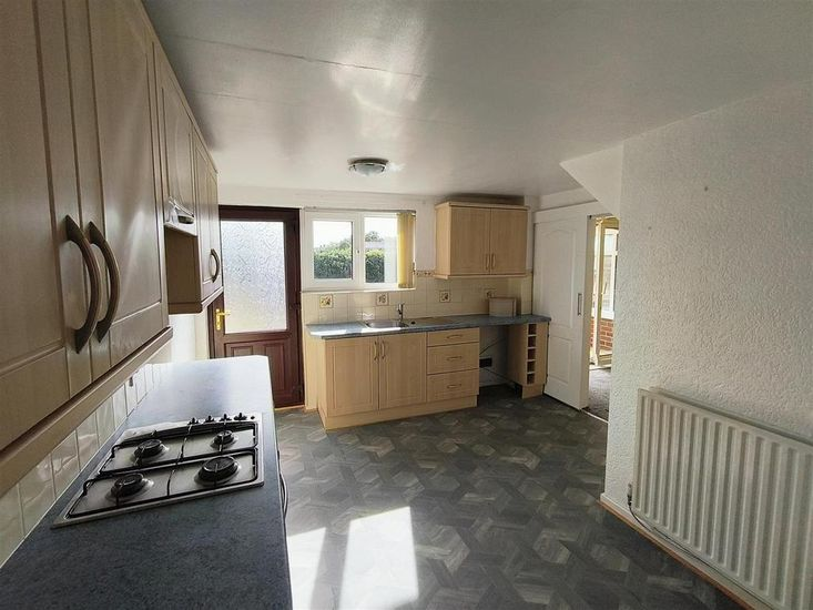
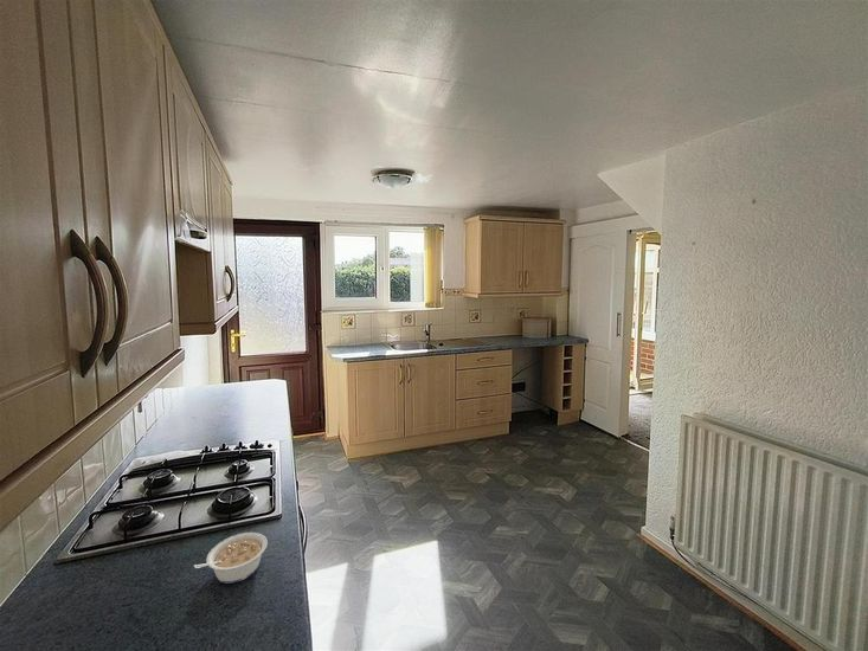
+ legume (237, 559)
